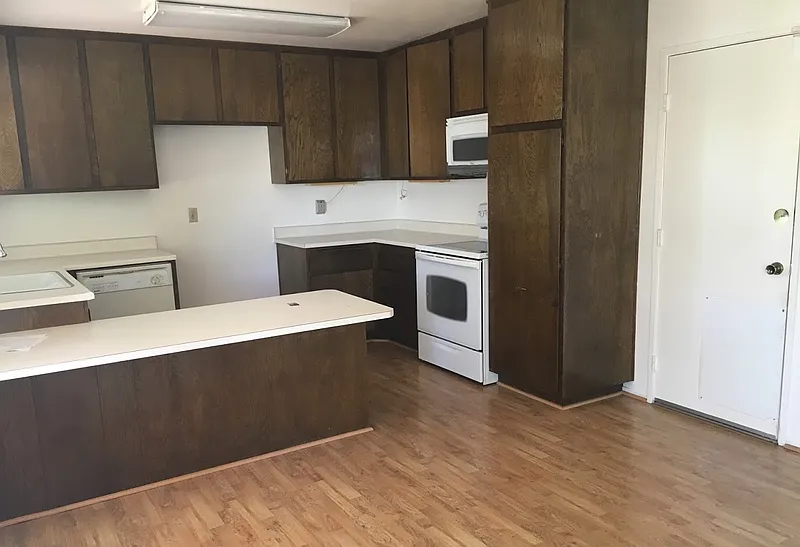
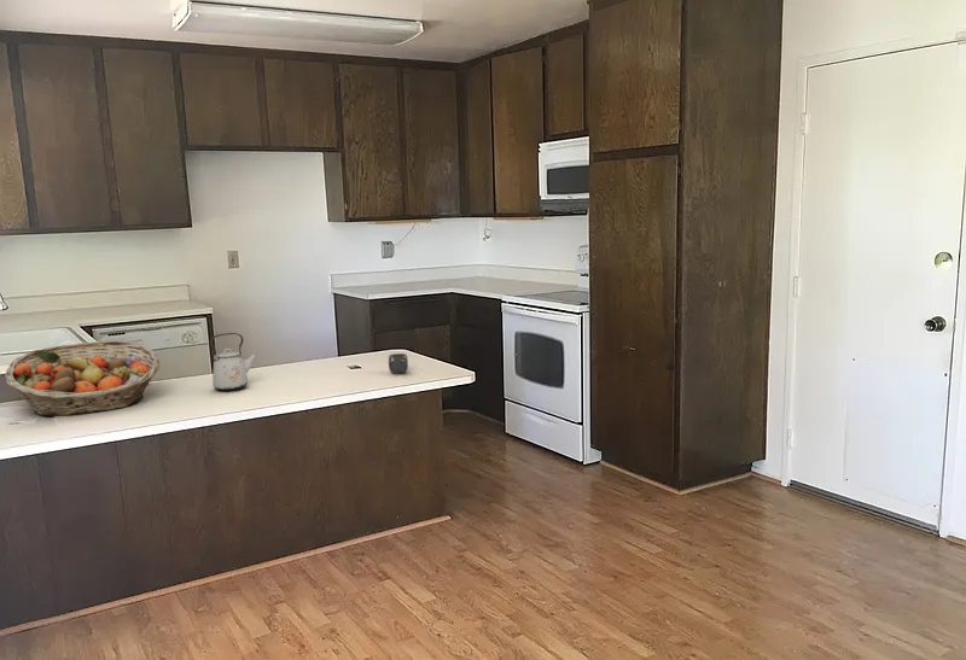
+ kettle (234, 360)
+ mug (400, 364)
+ fruit basket (86, 376)
